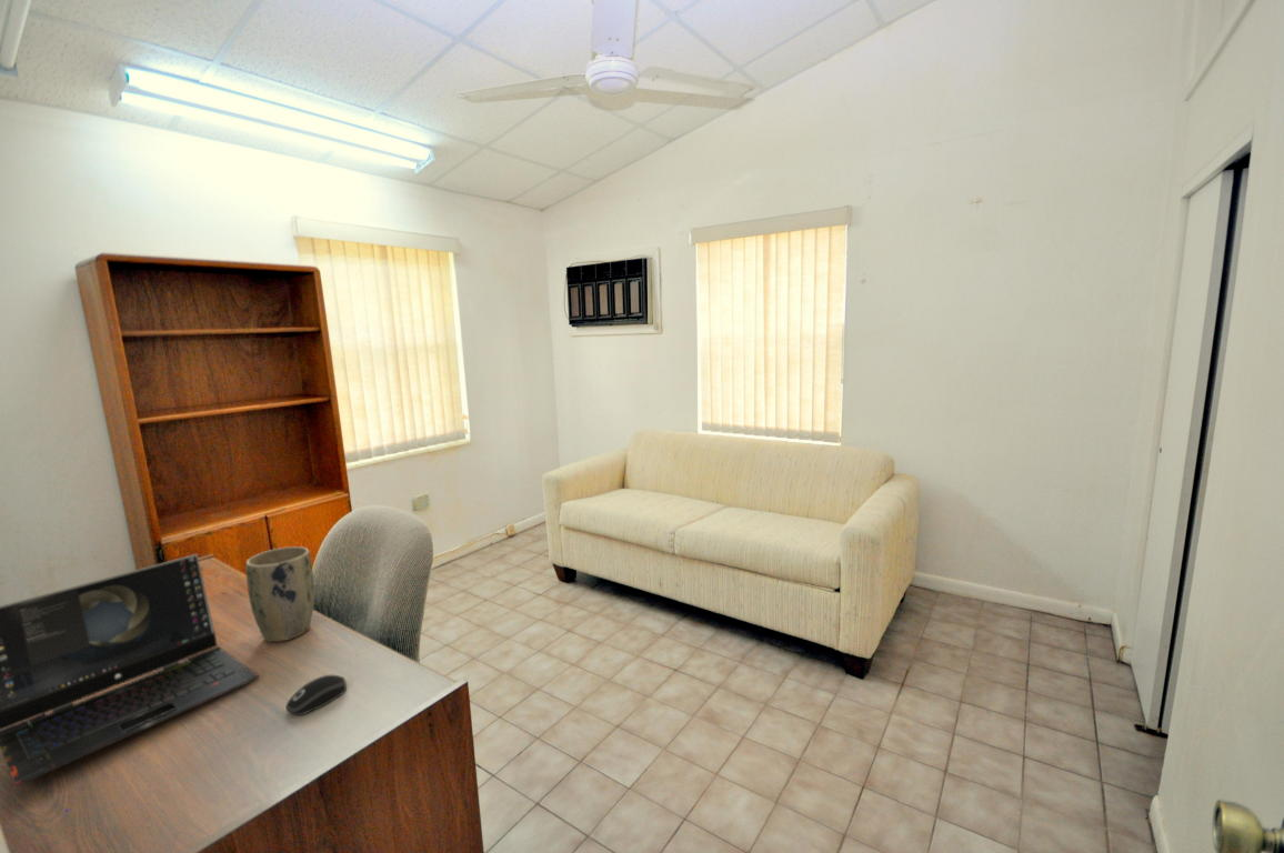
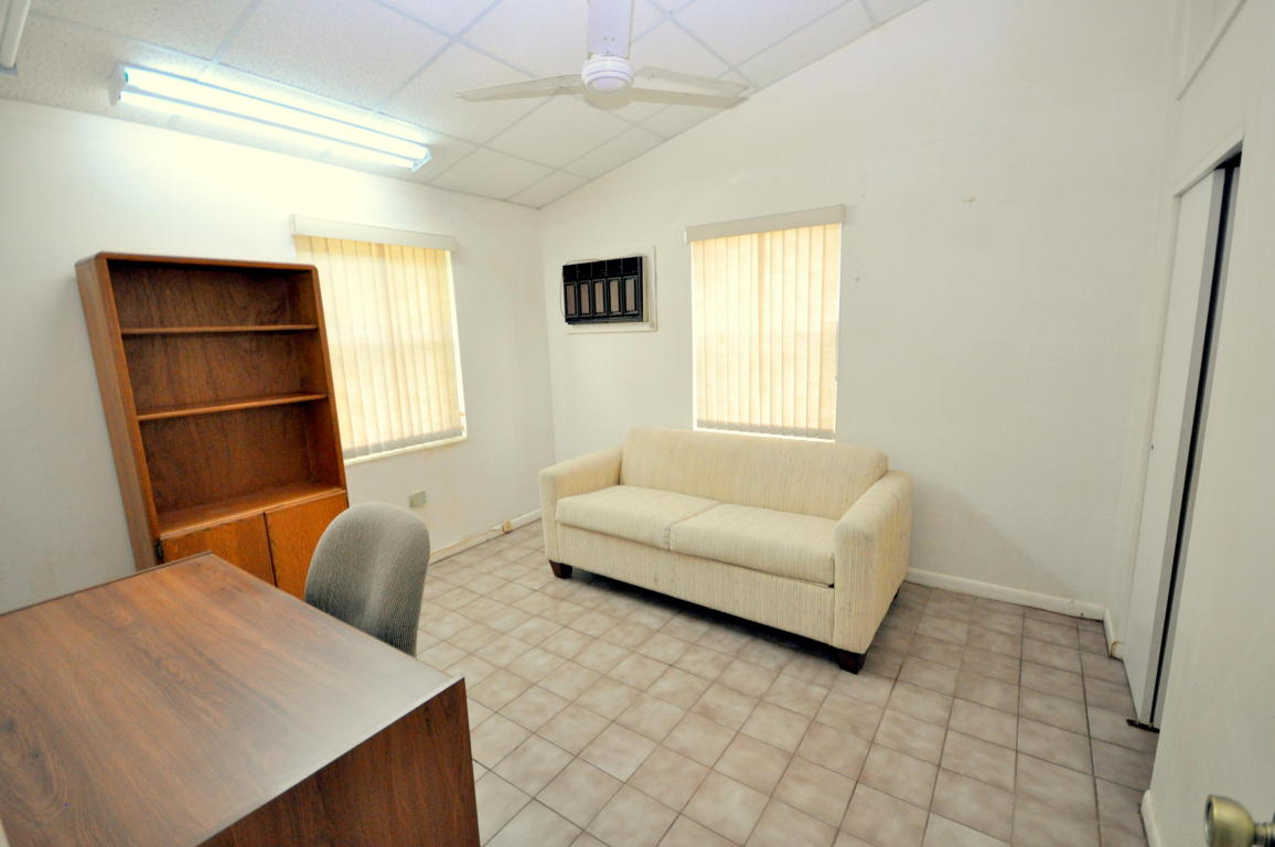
- laptop computer (123, 651)
- computer mouse (317, 690)
- plant pot (282, 594)
